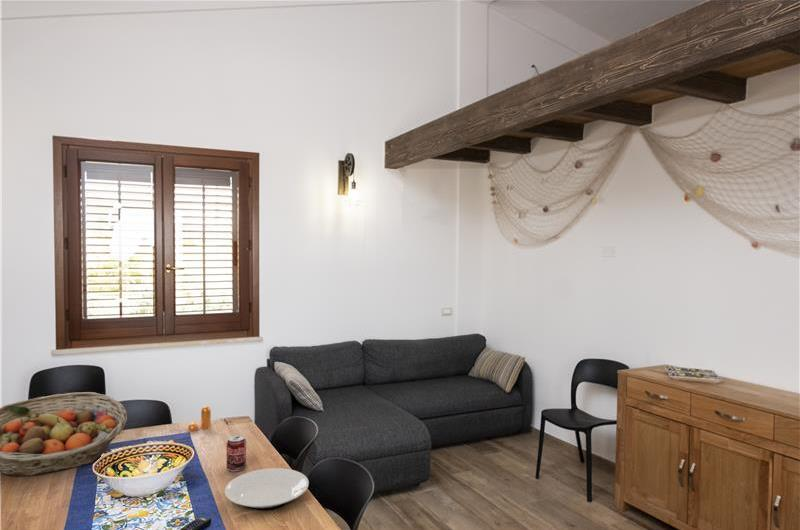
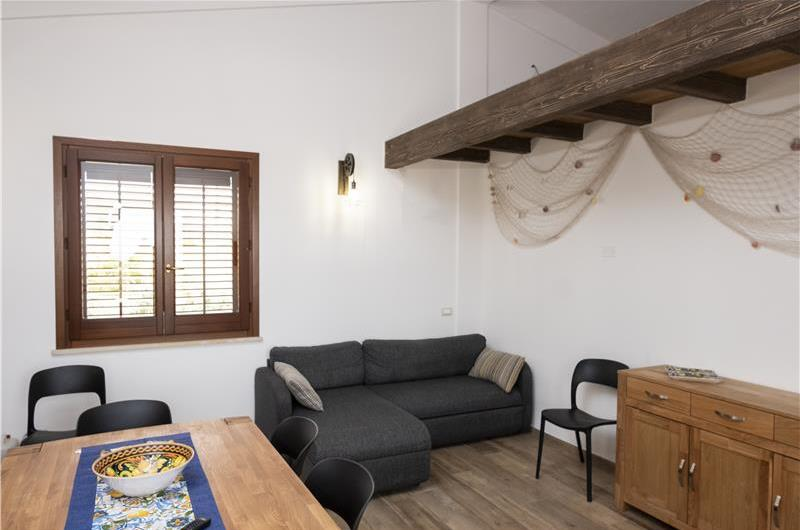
- plate (267, 491)
- beverage can (236, 452)
- fruit basket (55, 432)
- pepper shaker (201, 417)
